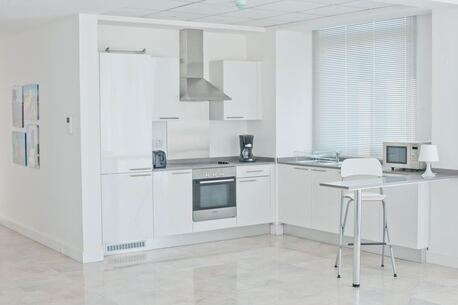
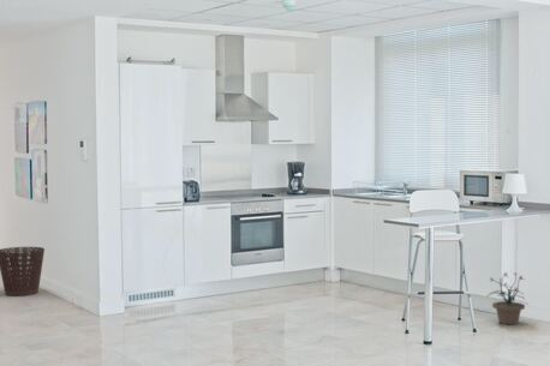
+ basket (20, 271)
+ potted plant (508, 296)
